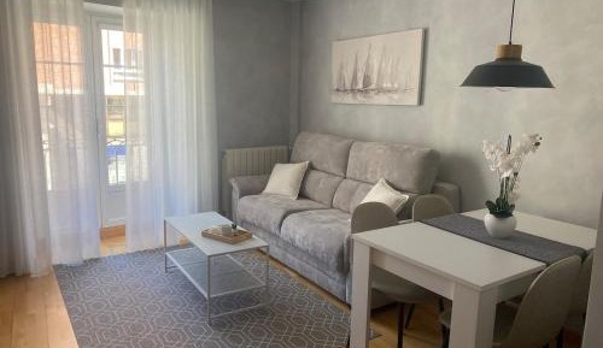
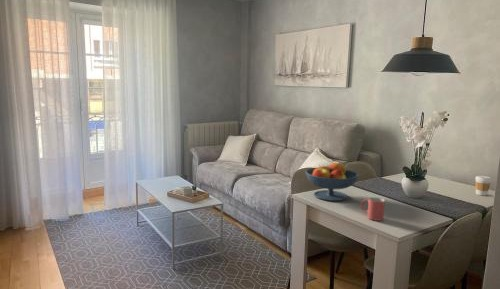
+ fruit bowl (331, 180)
+ coffee cup (482, 185)
+ mug (372, 207)
